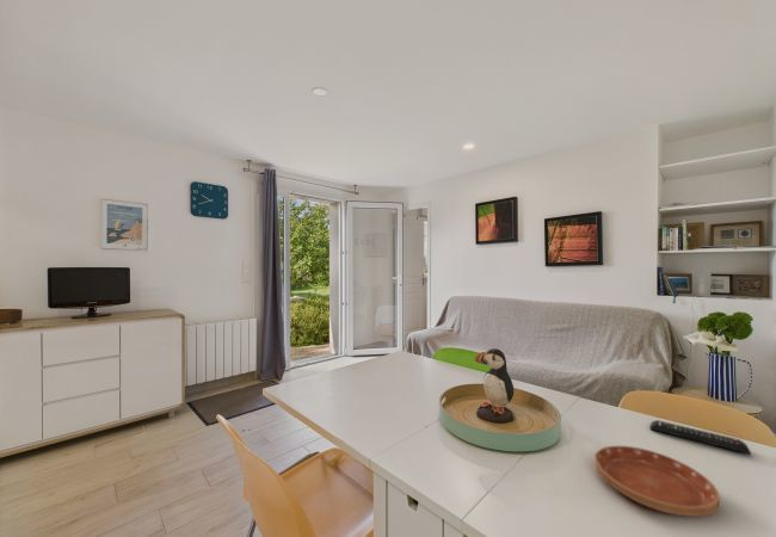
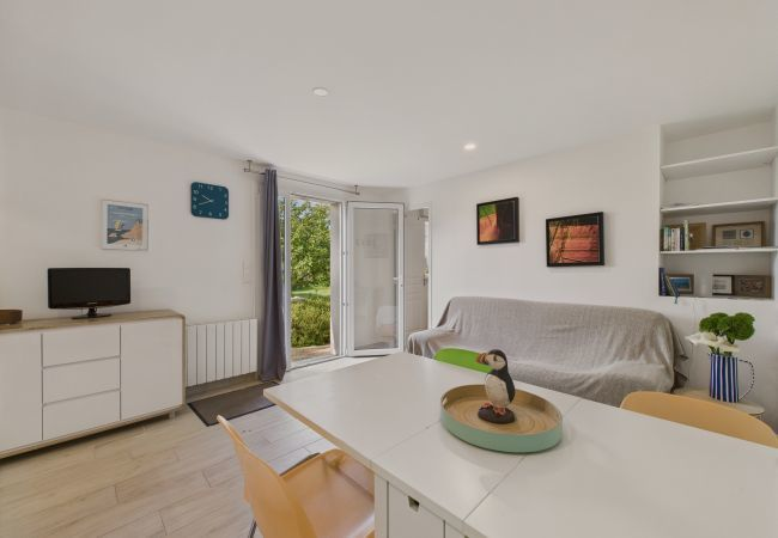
- remote control (696, 436)
- saucer (651, 479)
